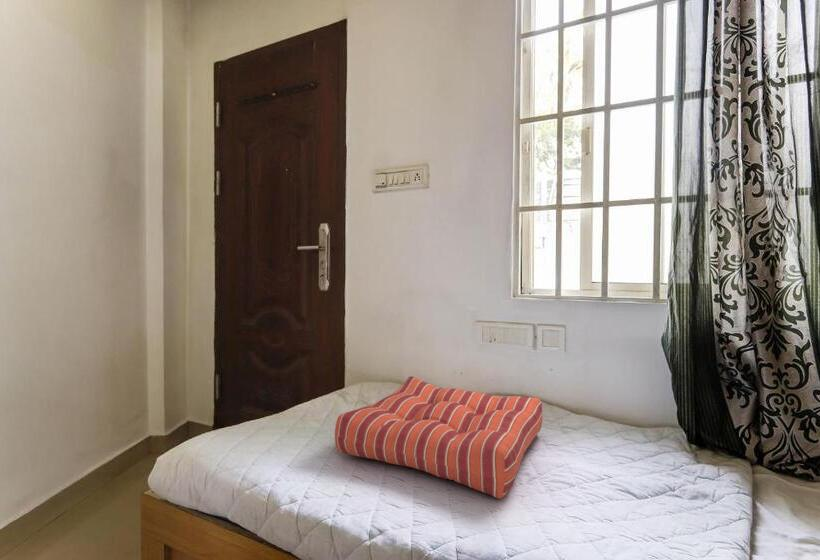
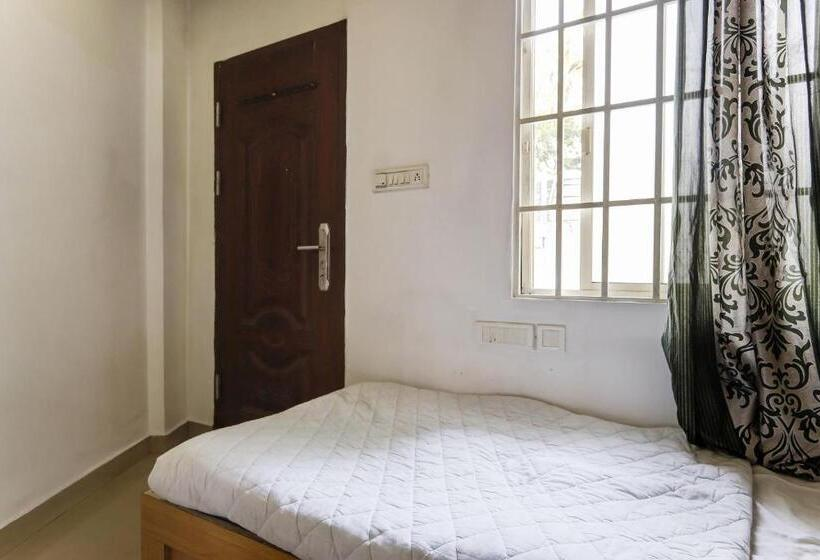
- seat cushion (445, 423)
